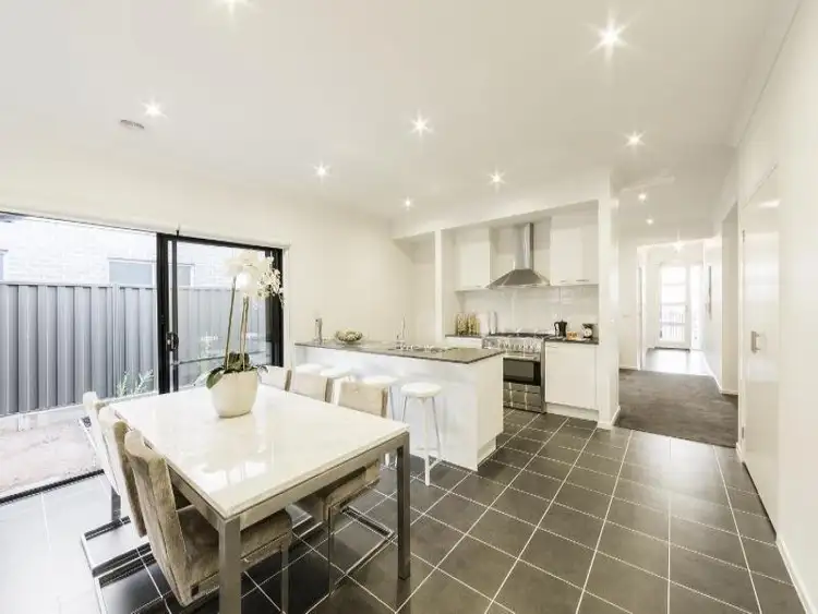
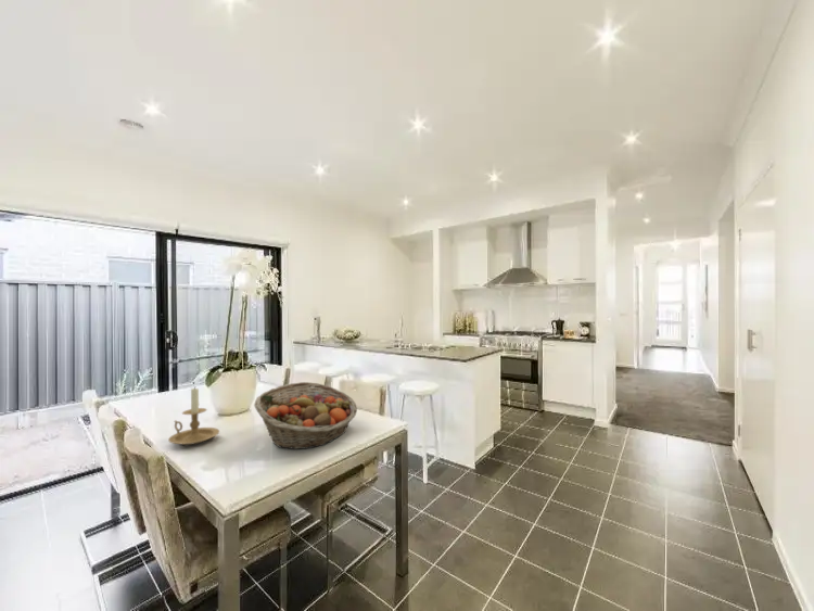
+ fruit basket (308, 411)
+ candle holder (194, 412)
